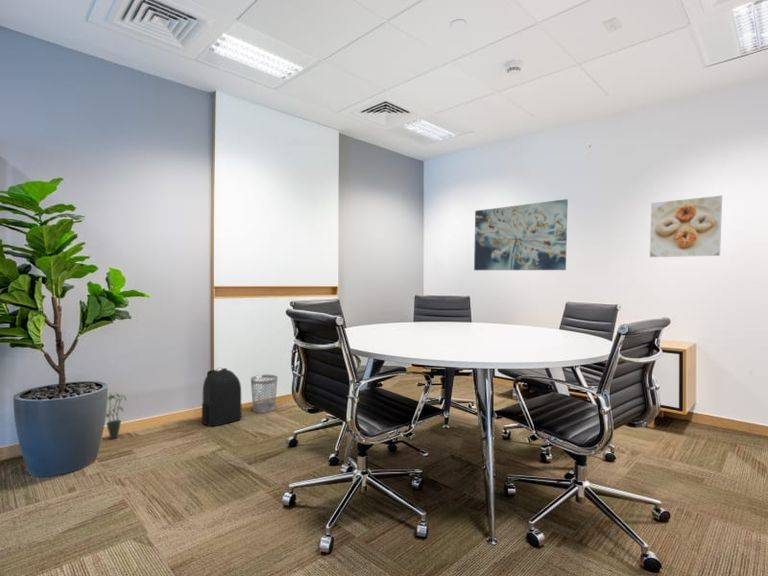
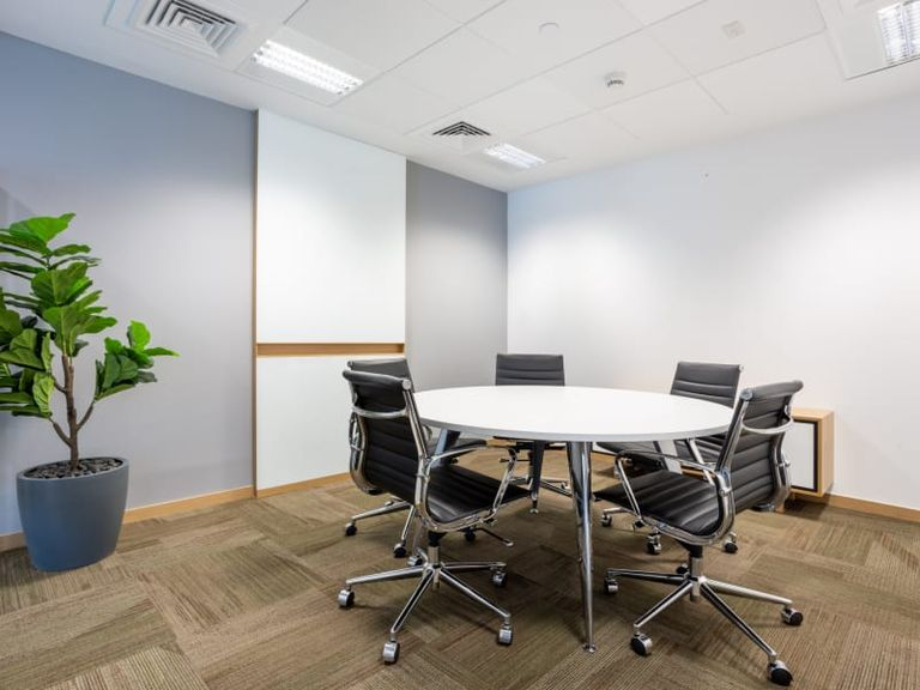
- potted plant (116, 415)
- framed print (684, 228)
- wall art (516, 238)
- backpack (220, 393)
- wastebasket (264, 393)
